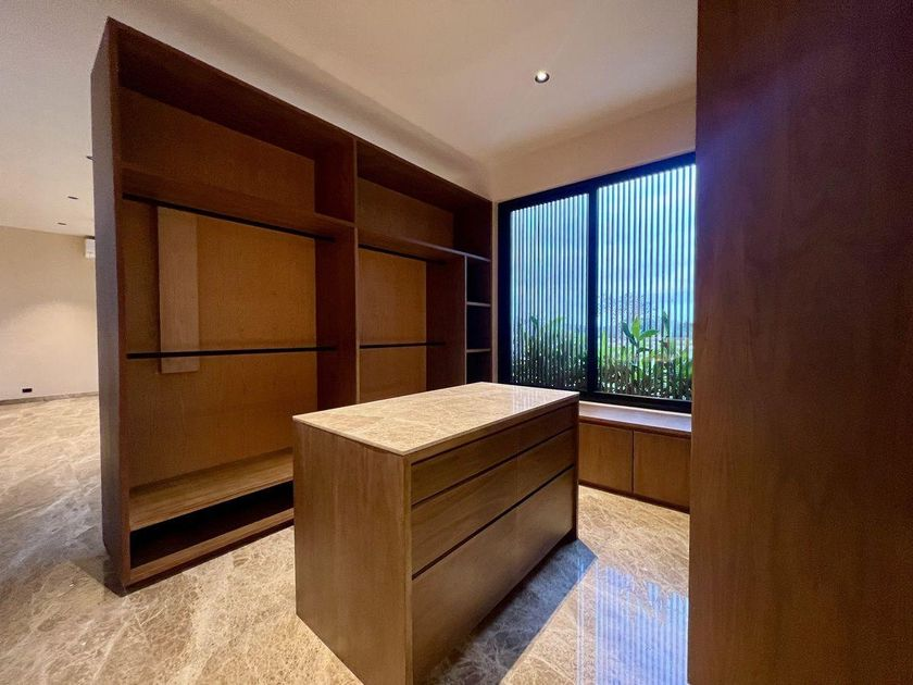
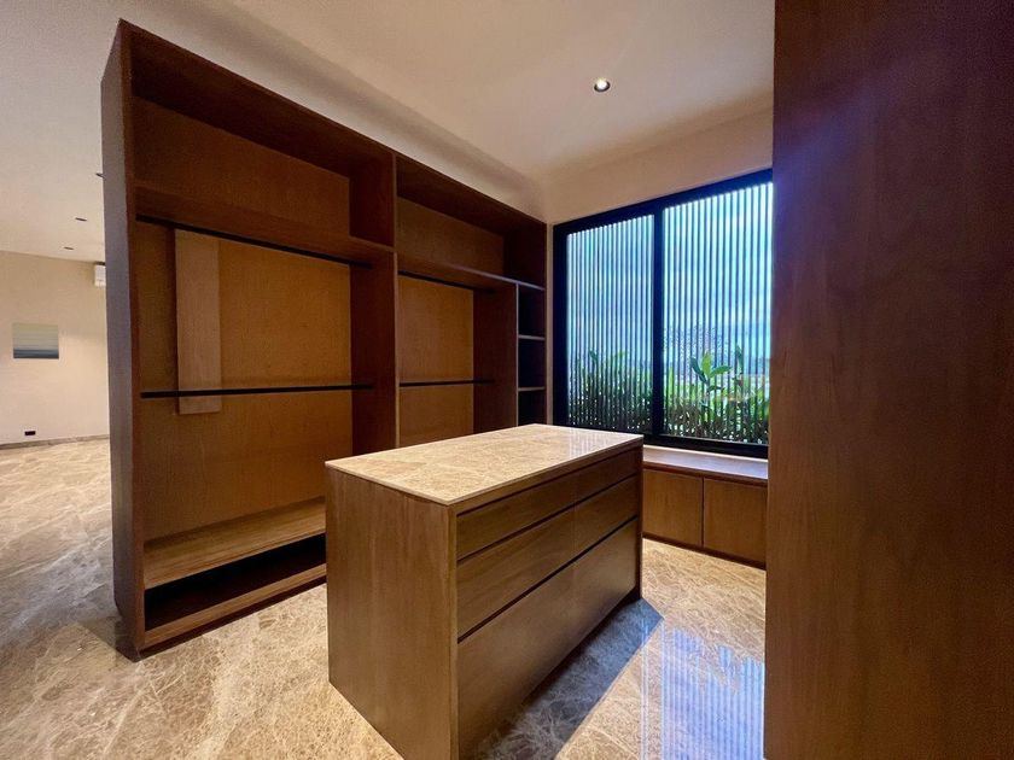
+ wall art (36, 340)
